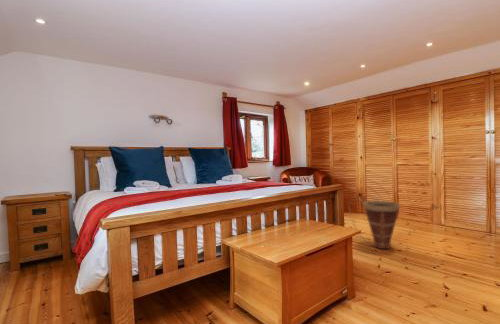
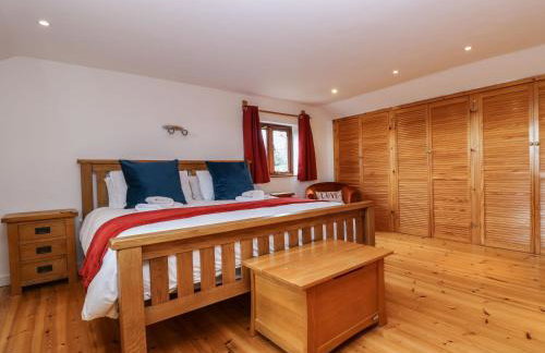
- basket (373, 220)
